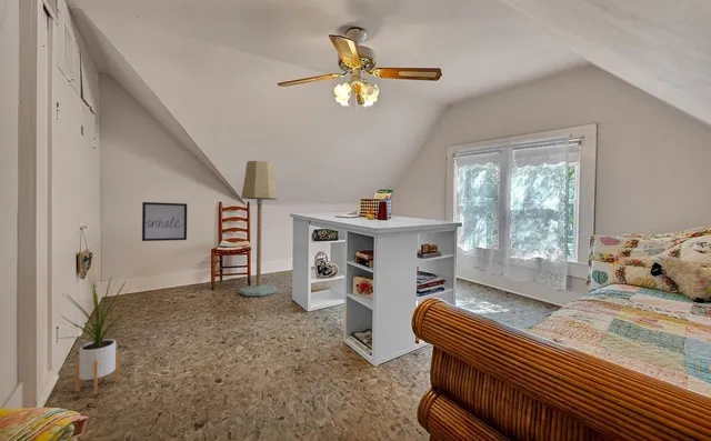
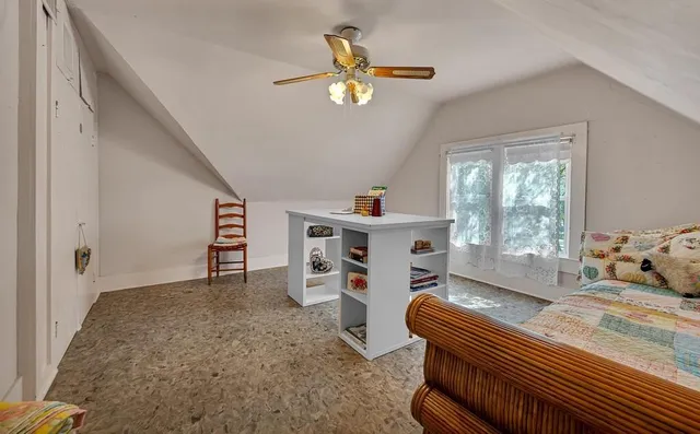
- house plant (96, 331)
- wall art (164, 221)
- floor lamp (259, 227)
